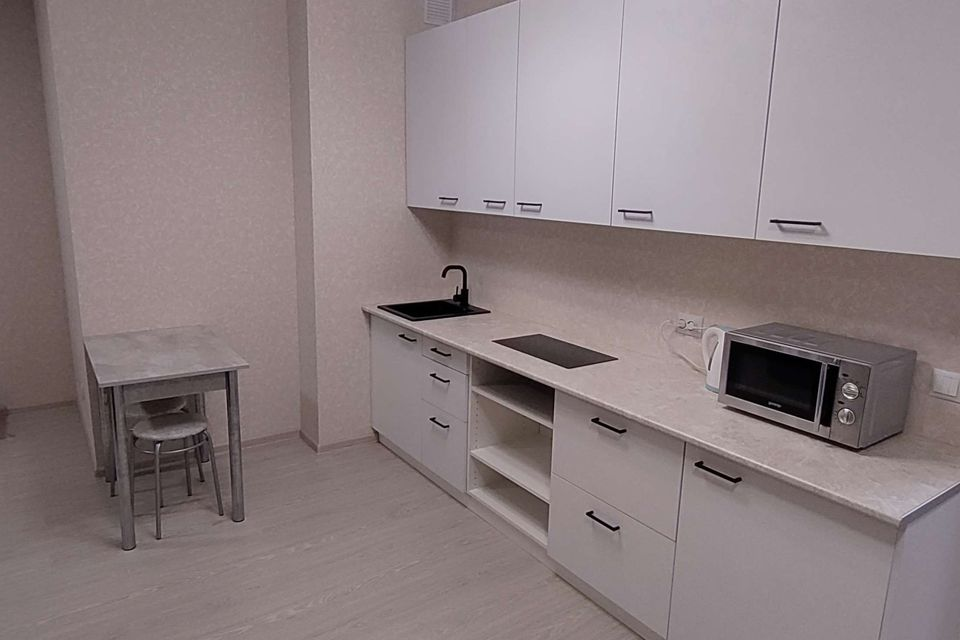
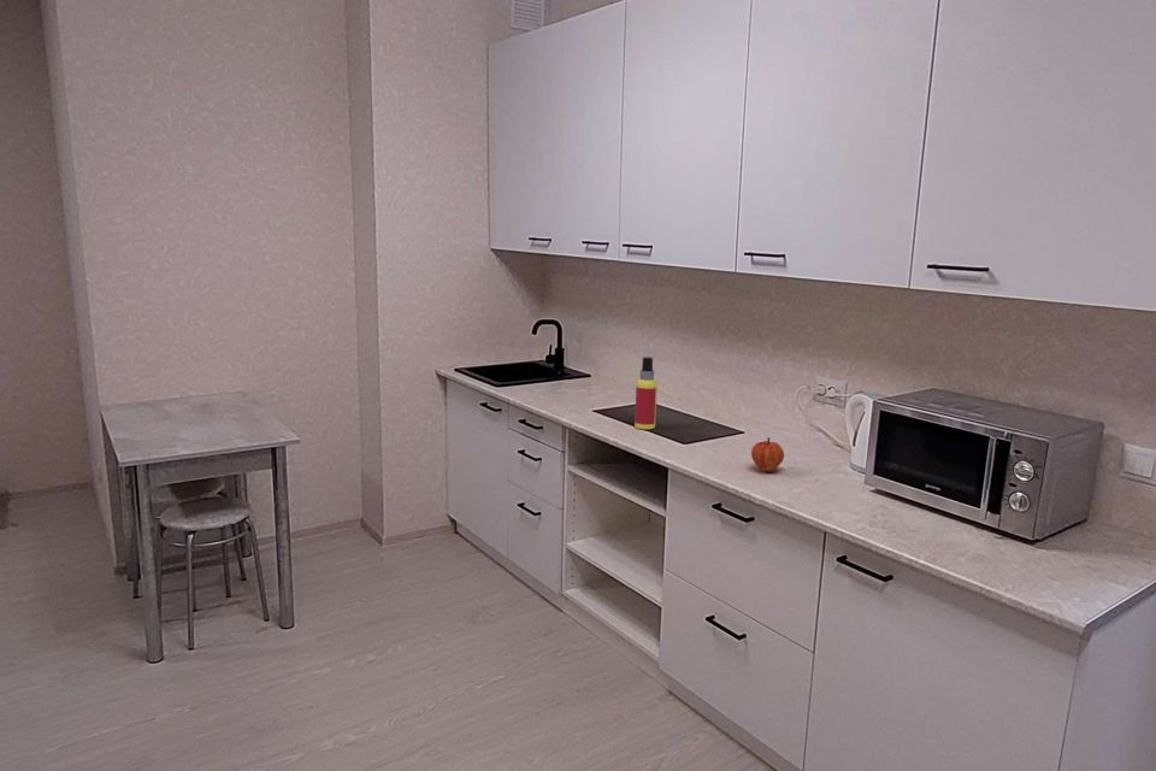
+ fruit (767, 454)
+ spray bottle (645, 393)
